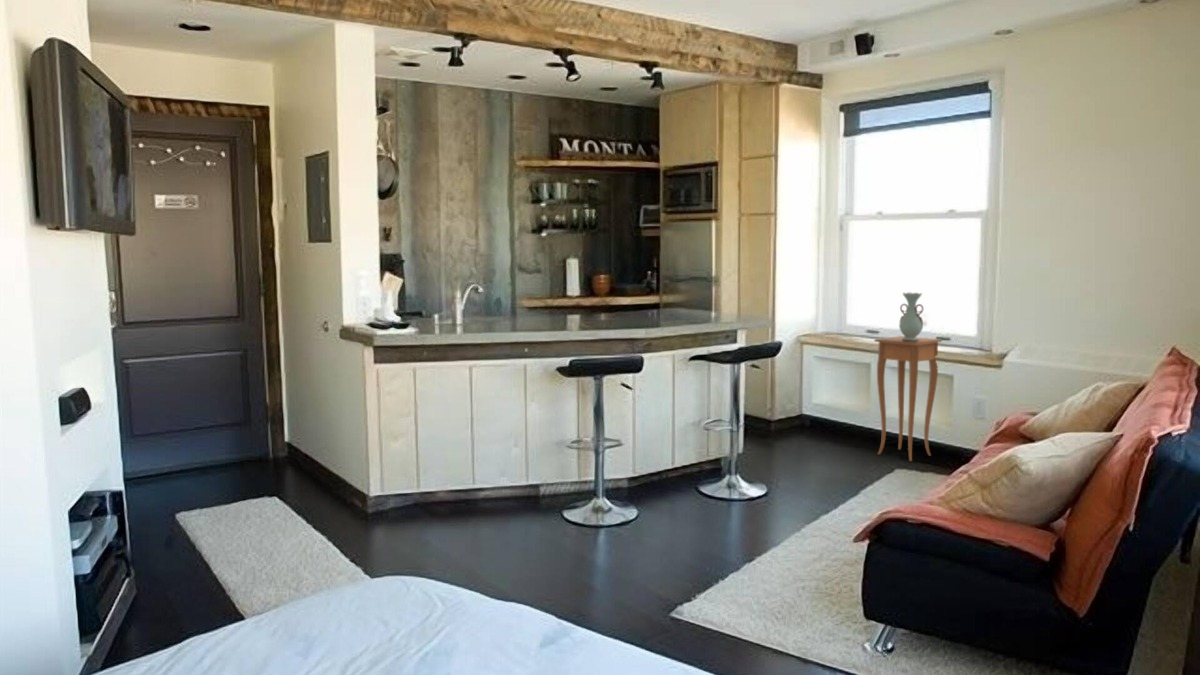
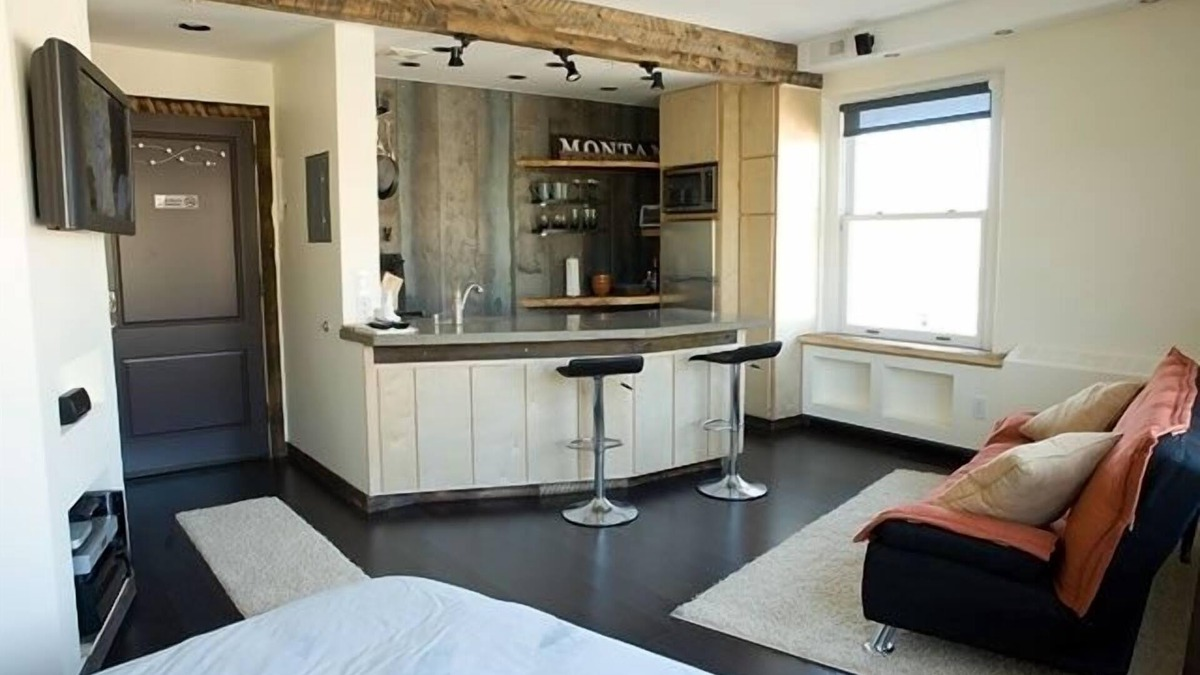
- vase (911, 316)
- side table (903, 397)
